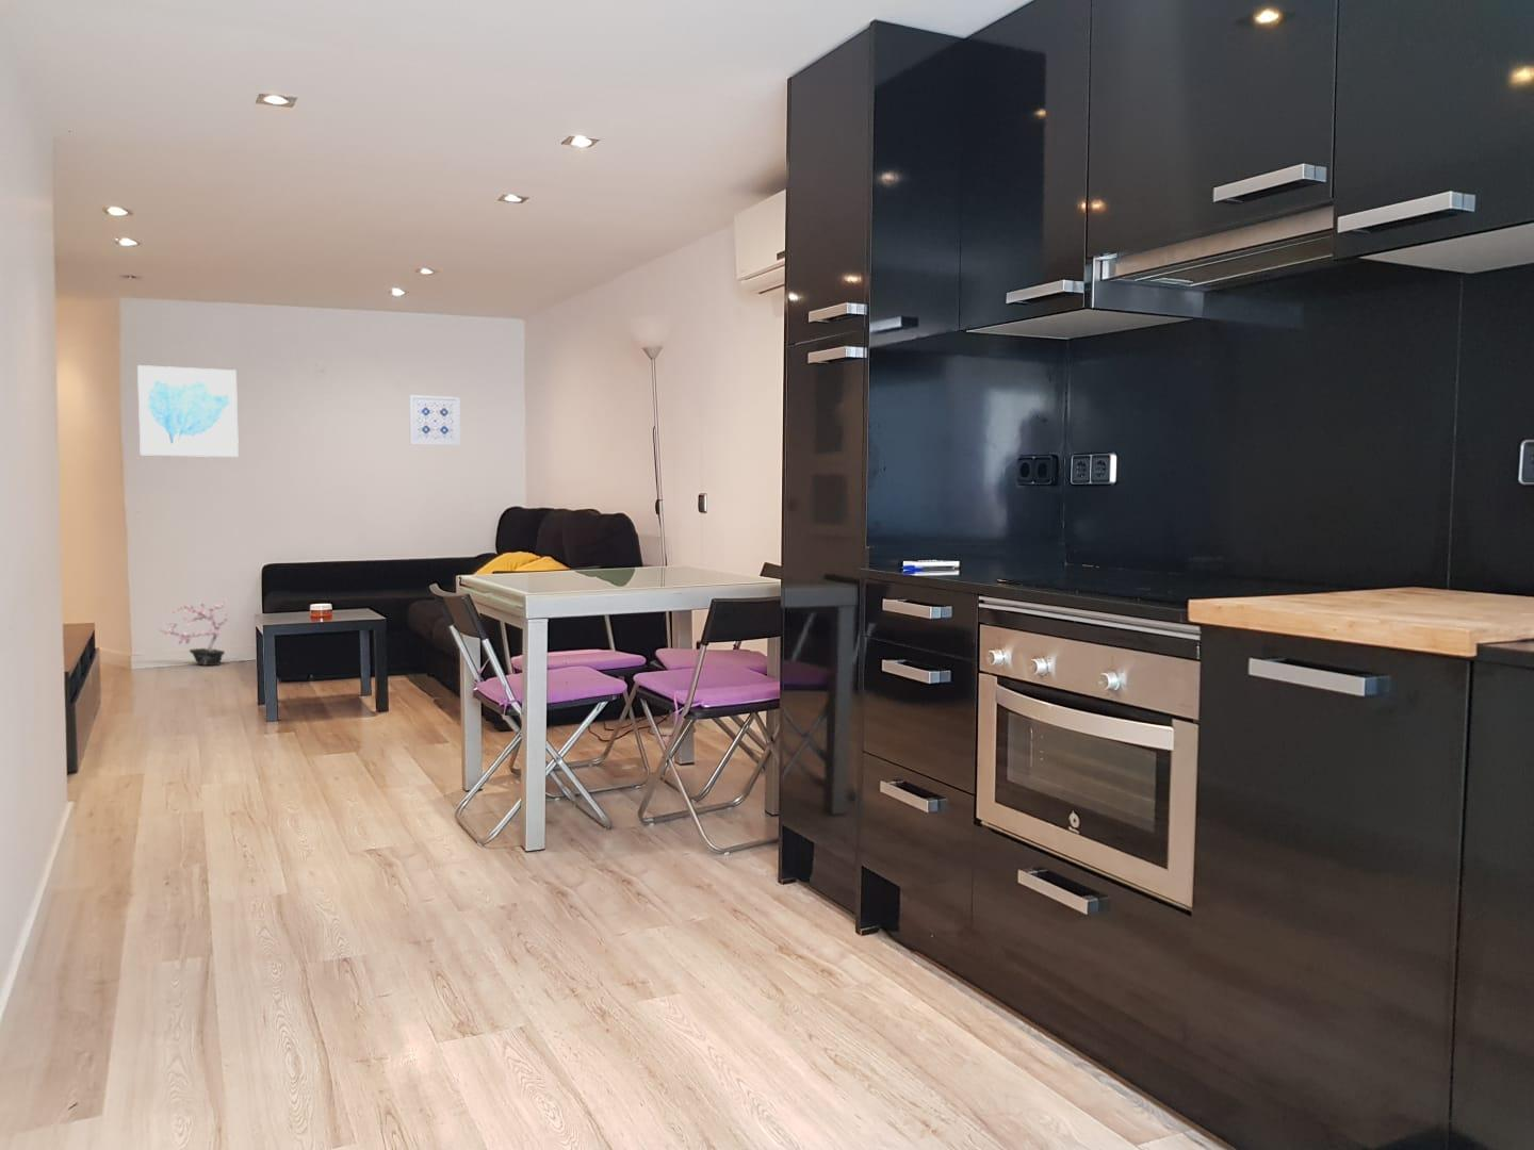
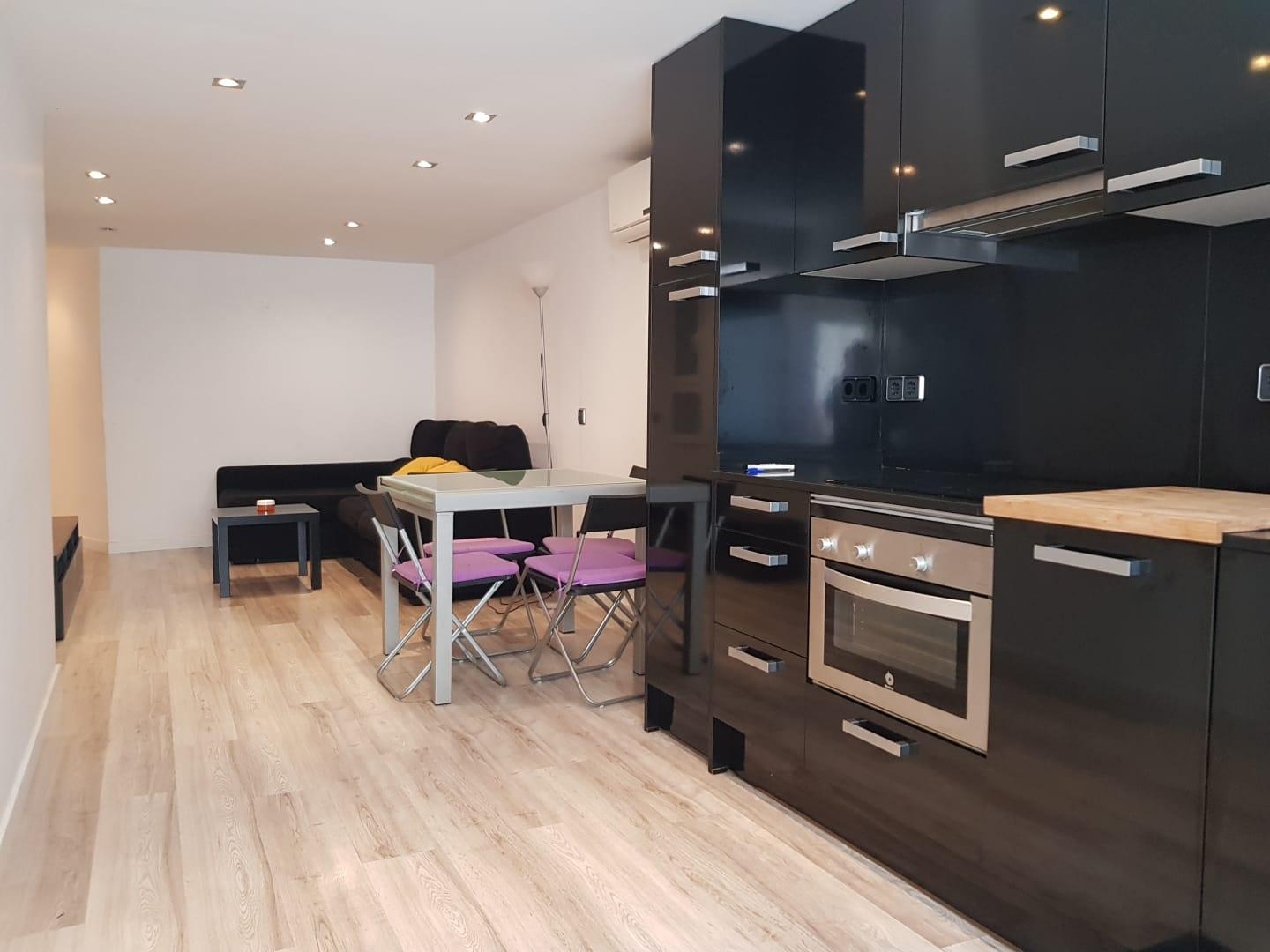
- potted plant (194, 633)
- wall art (435, 419)
- wall art (188, 411)
